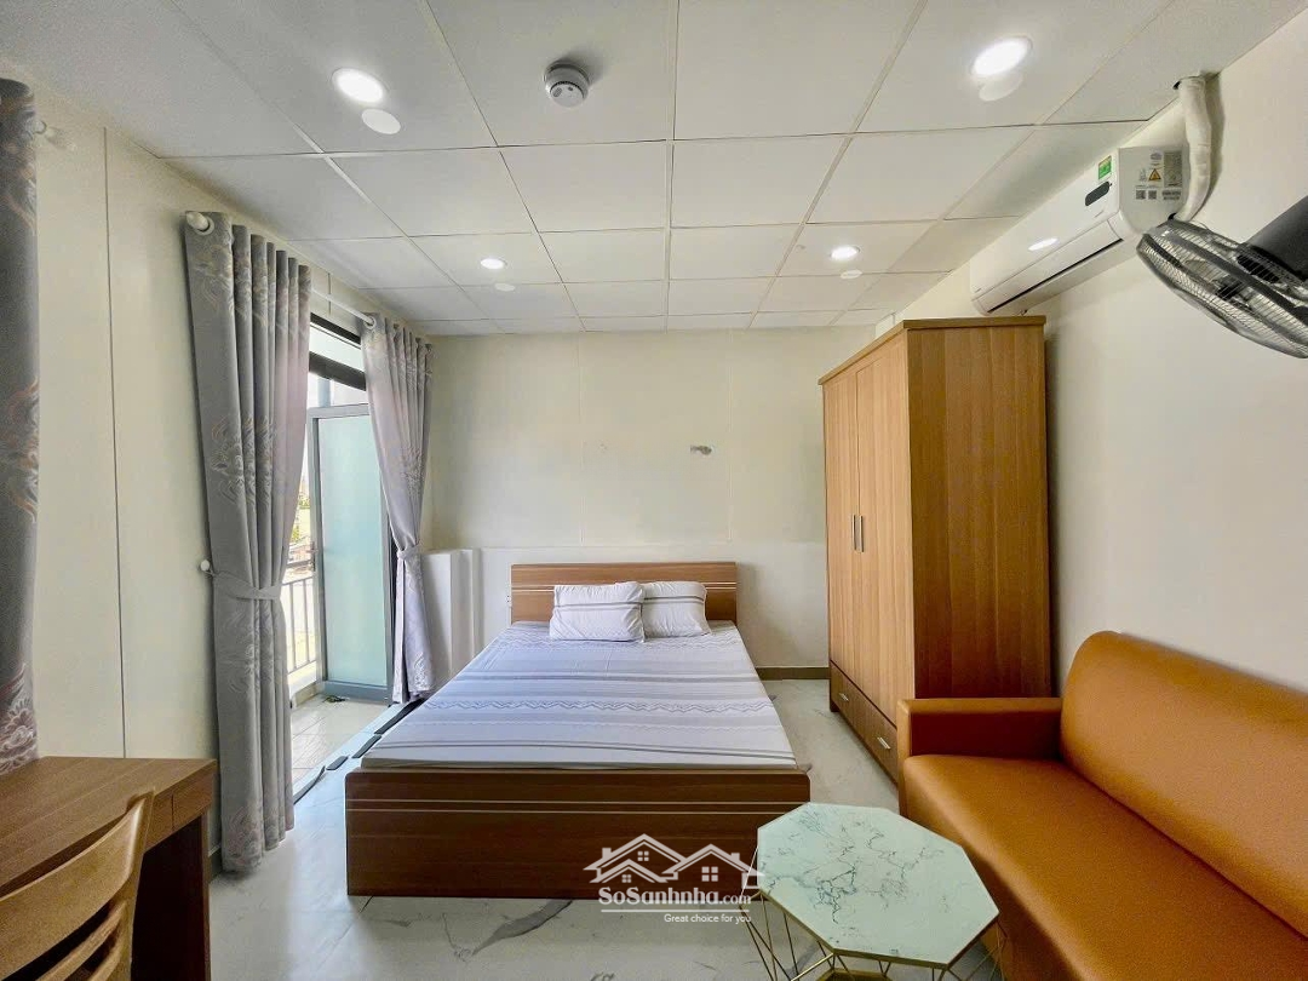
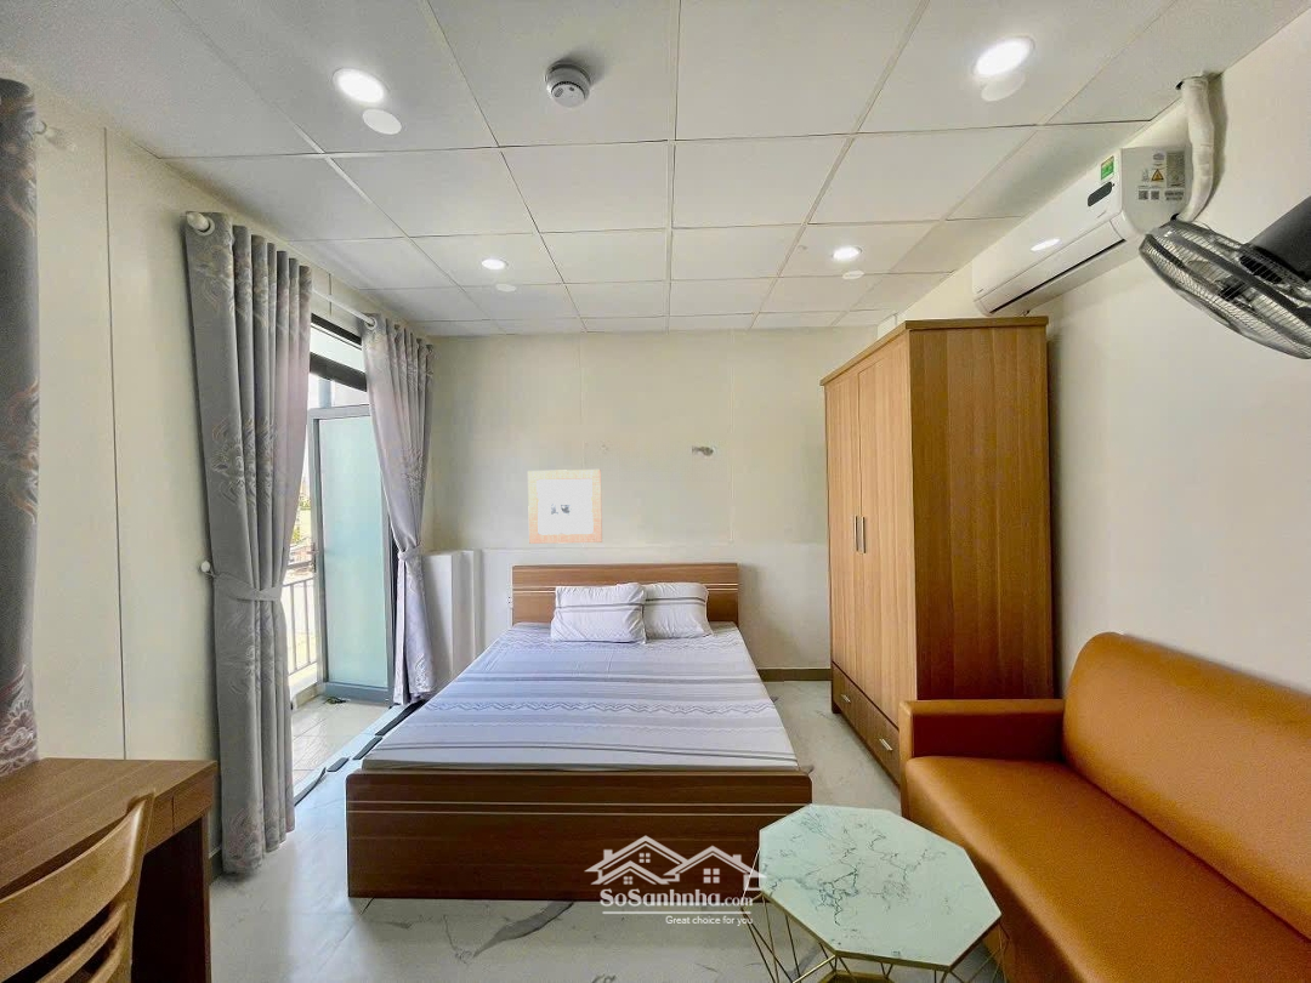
+ wall art (564, 506)
